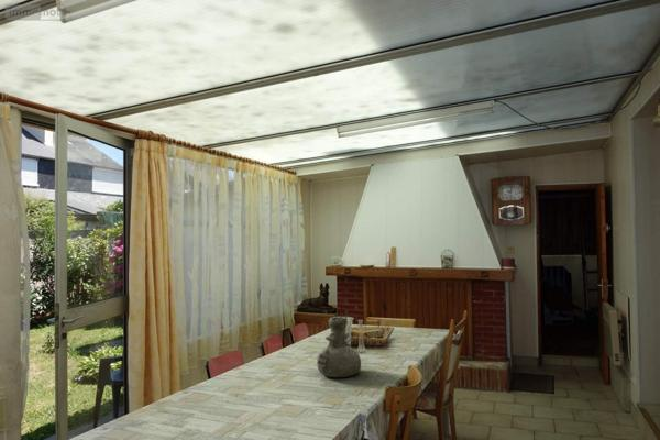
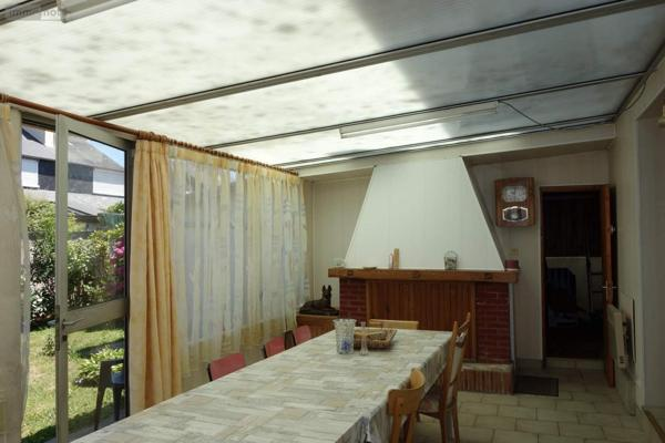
- vase (339, 344)
